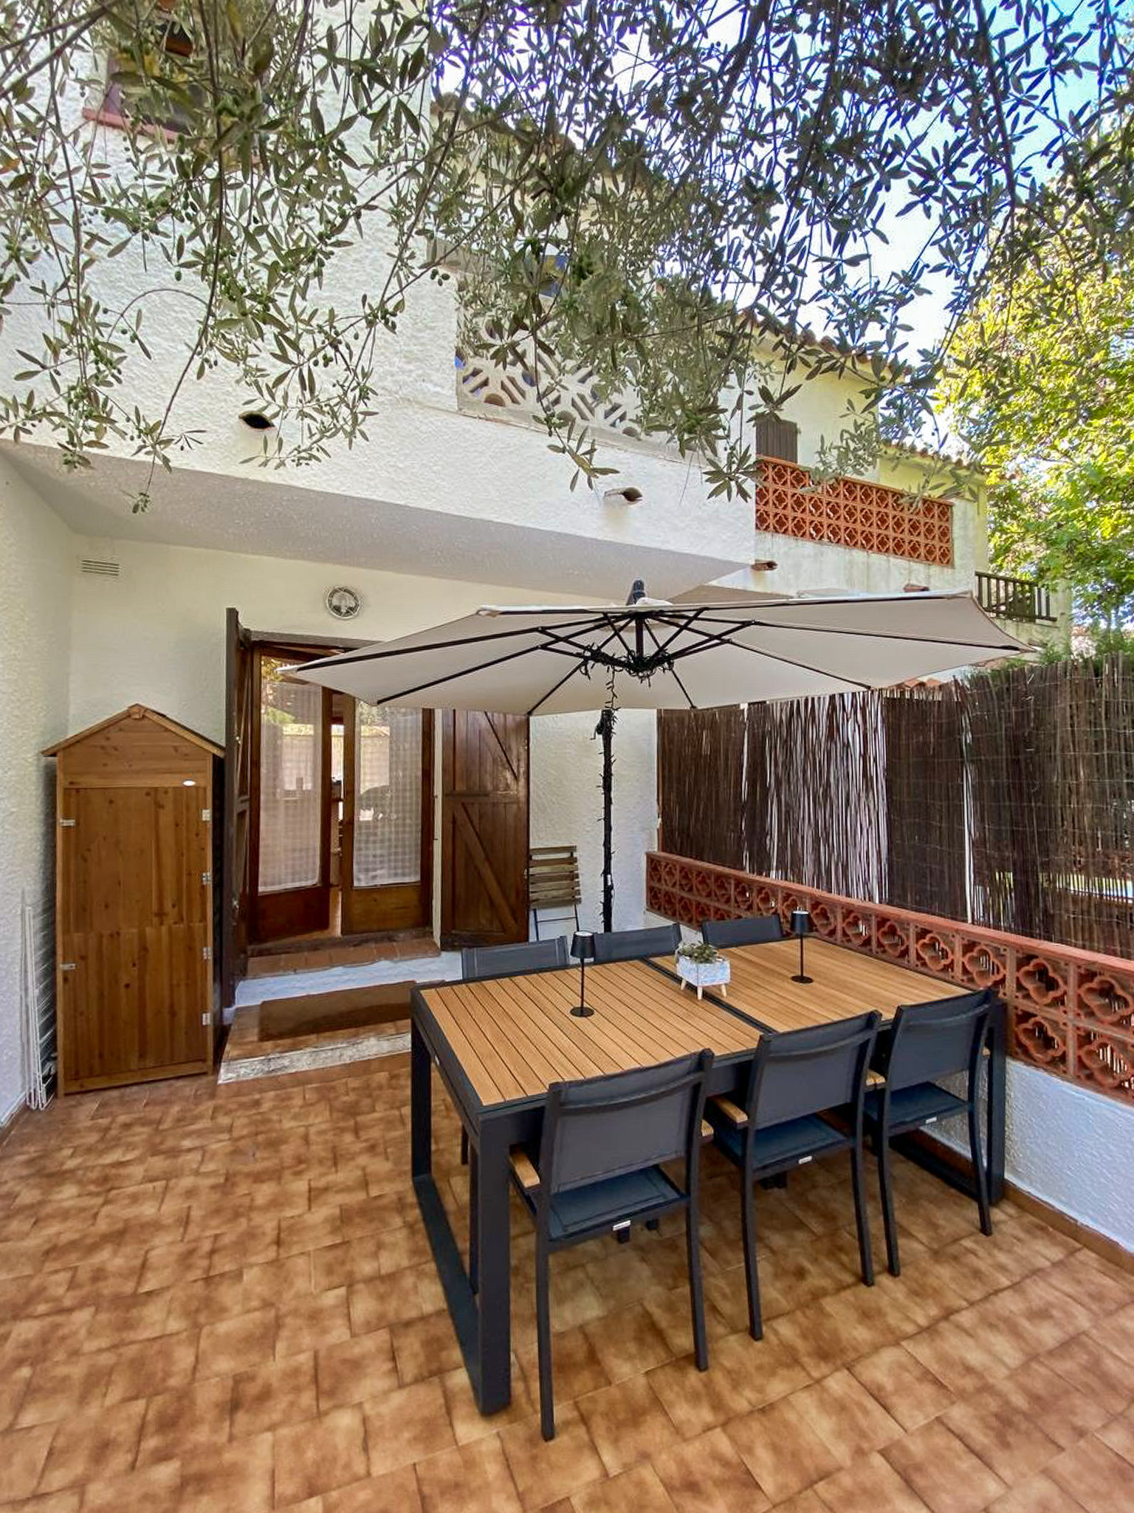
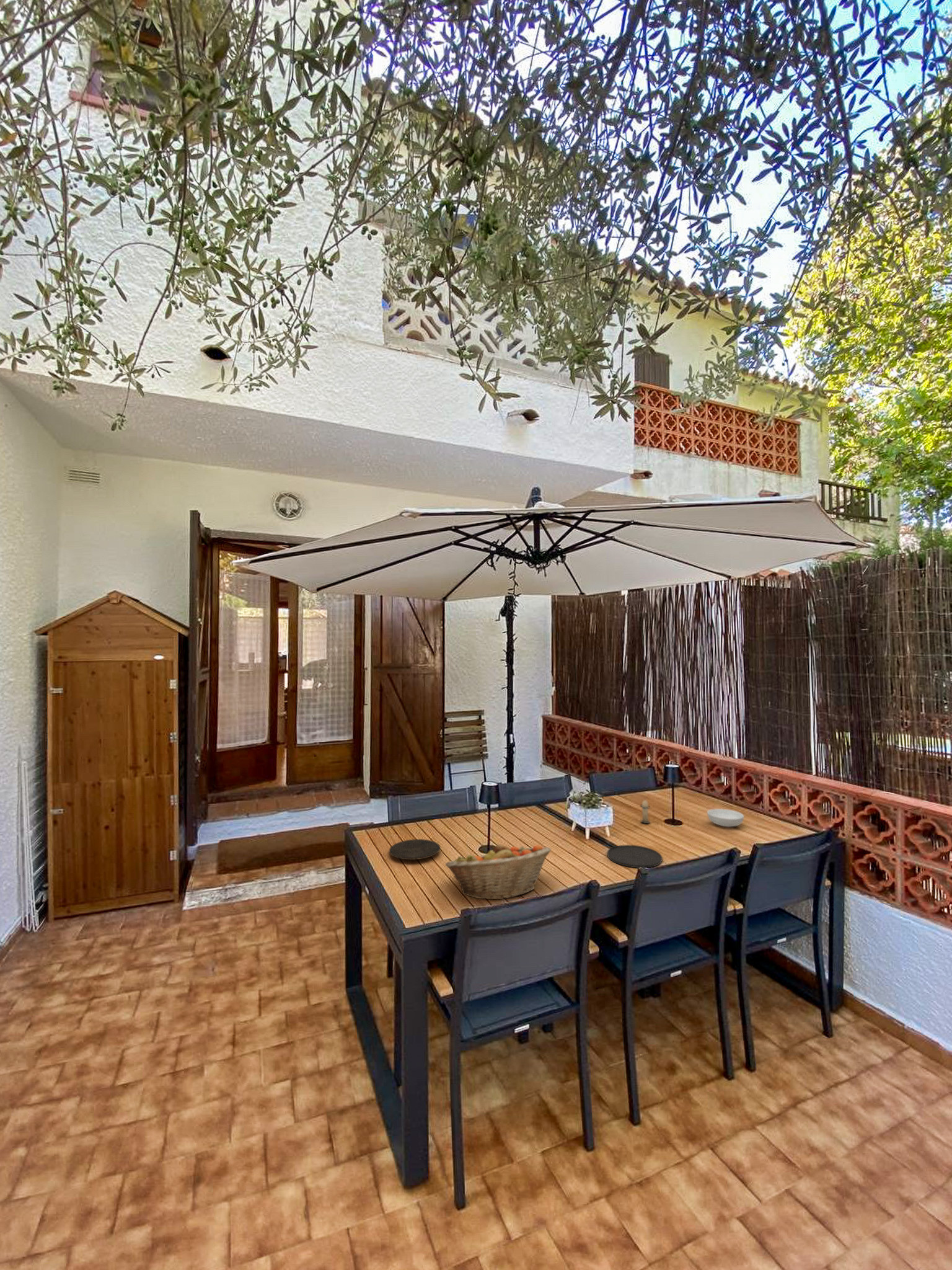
+ candle (645, 810)
+ serving bowl (725, 819)
+ fruit basket (498, 865)
+ plate (415, 851)
+ plate (634, 856)
